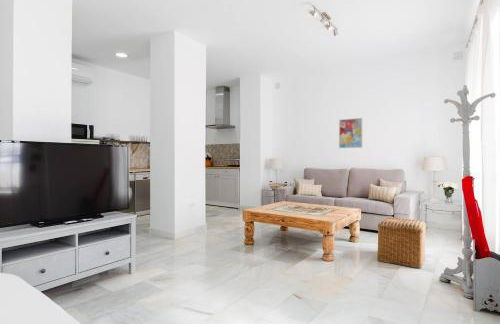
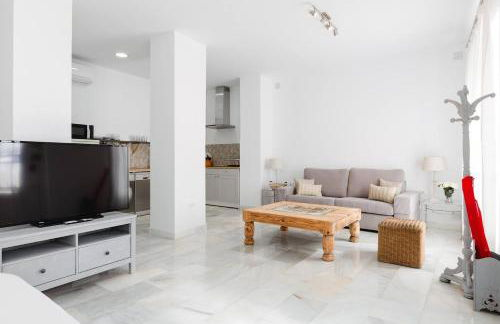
- wall art (350, 133)
